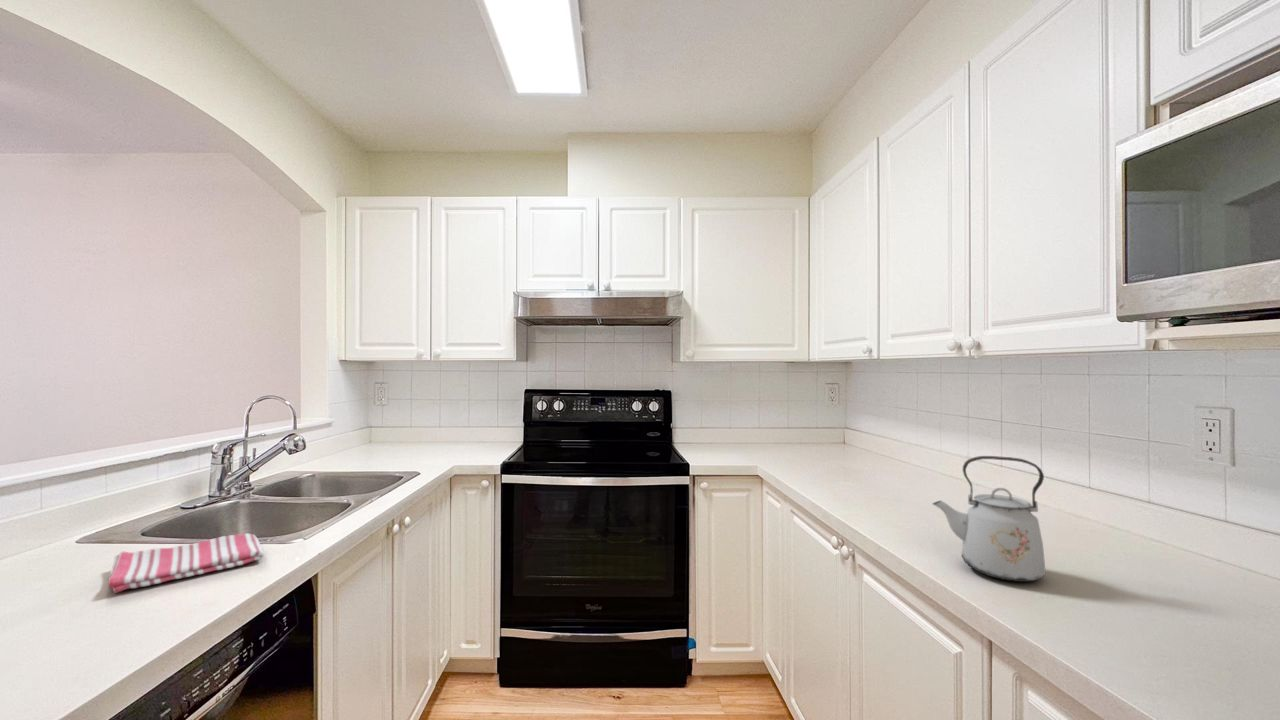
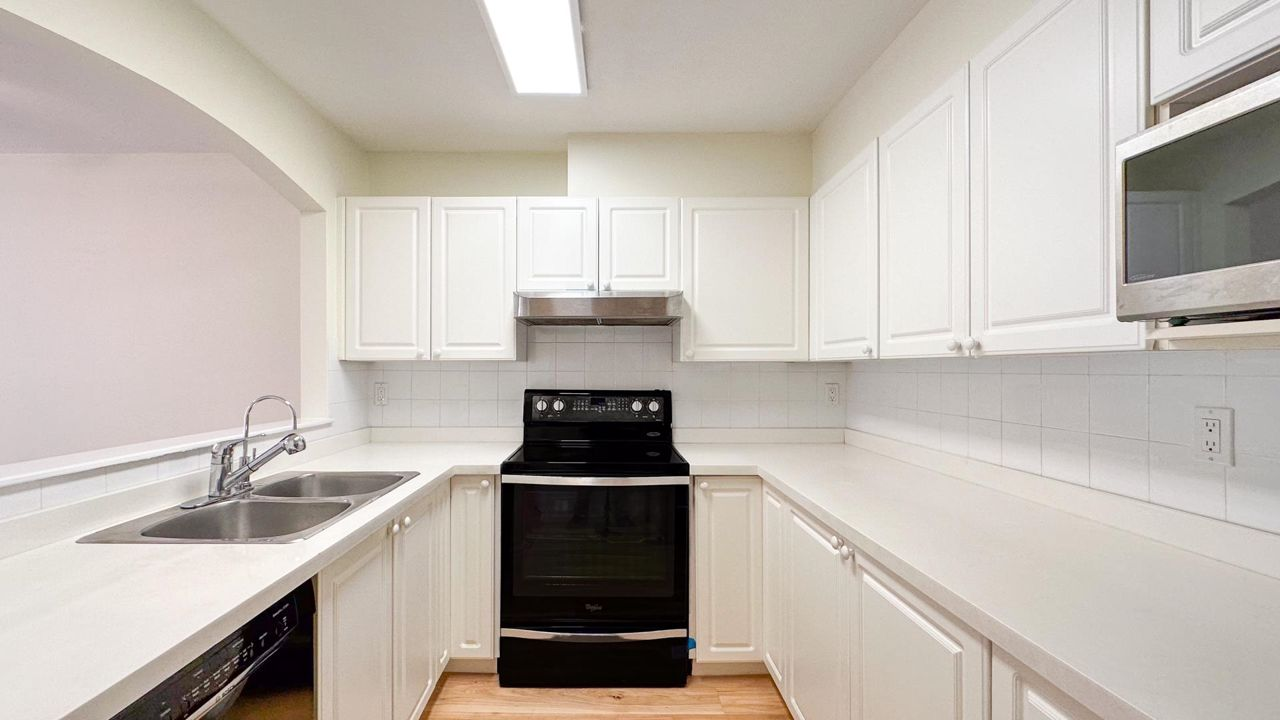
- kettle (986, 512)
- dish towel (191, 556)
